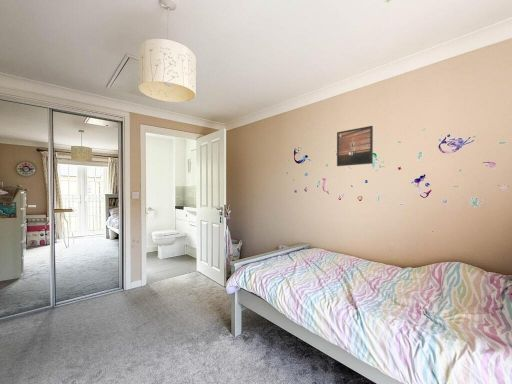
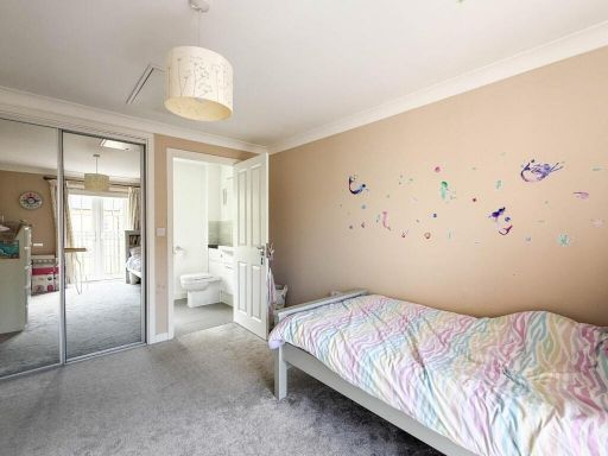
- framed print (353, 147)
